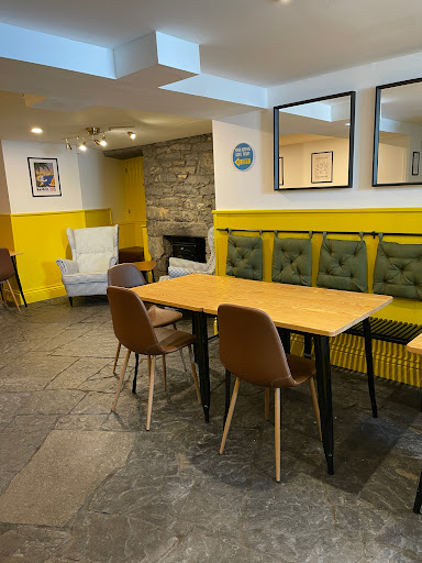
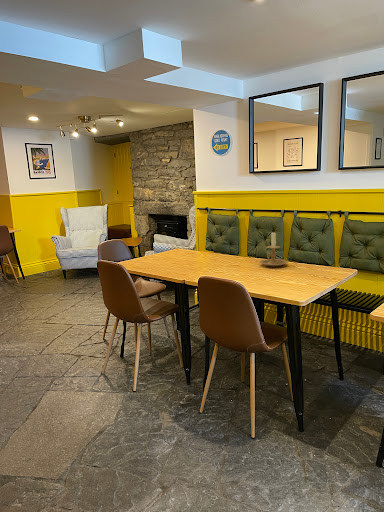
+ candle holder (273, 248)
